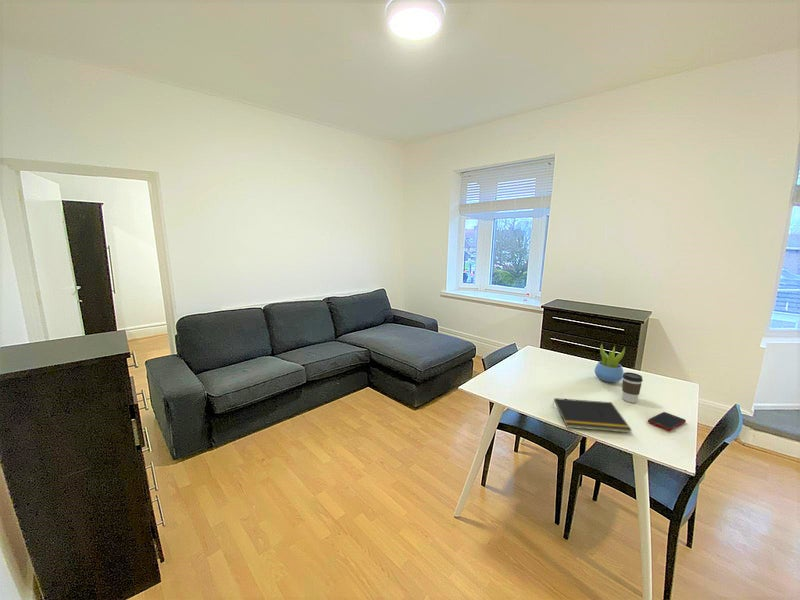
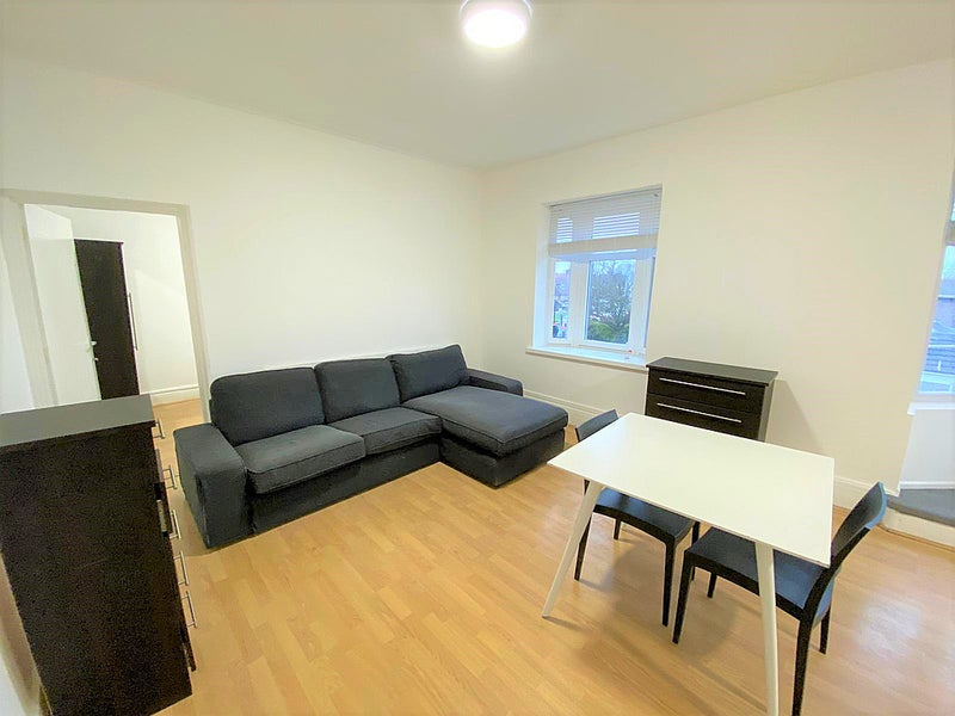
- notepad (590, 414)
- cell phone (666, 421)
- succulent plant (609, 361)
- coffee cup (631, 387)
